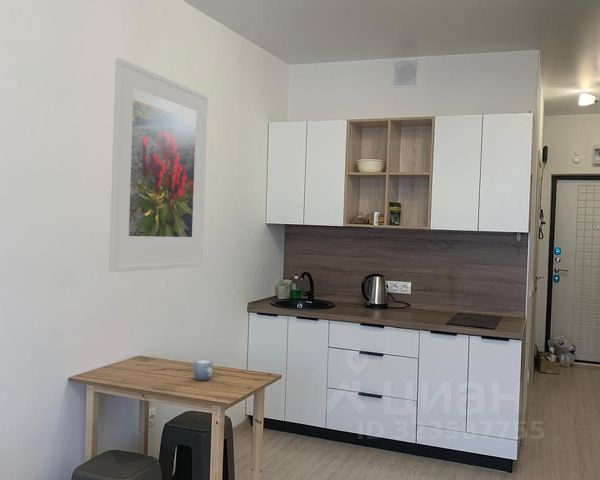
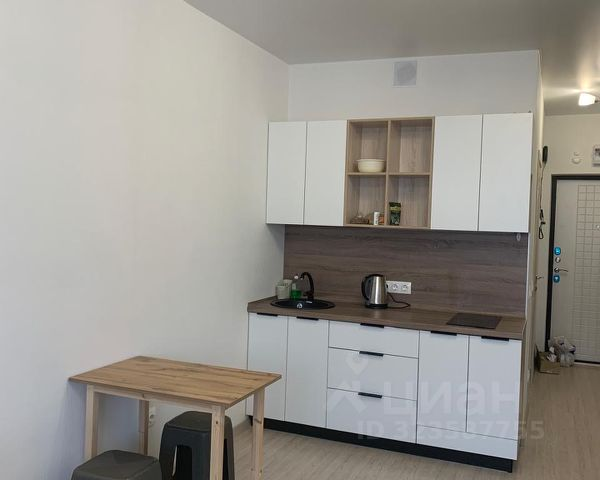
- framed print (164, 174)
- mug (204, 369)
